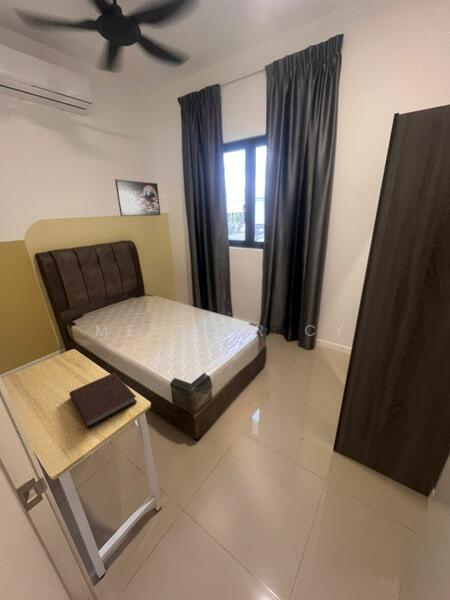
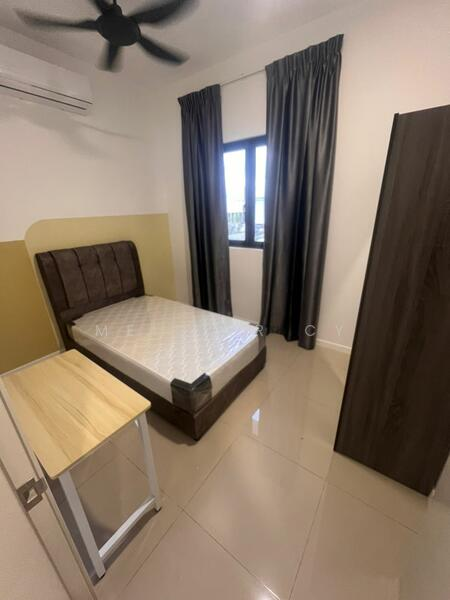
- notebook (102, 397)
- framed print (139, 199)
